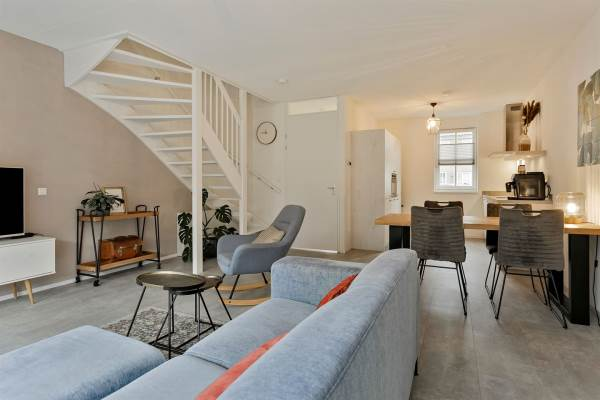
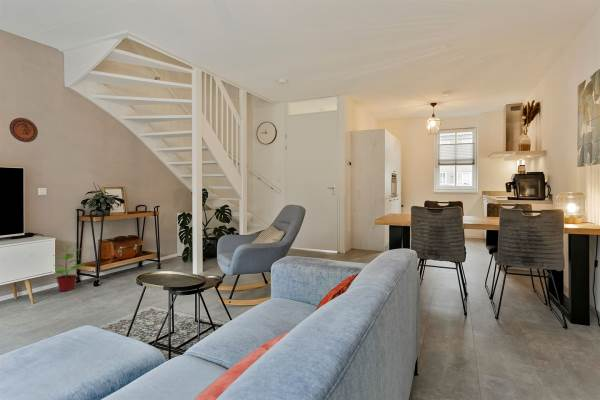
+ potted plant (66, 266)
+ decorative plate (23, 130)
